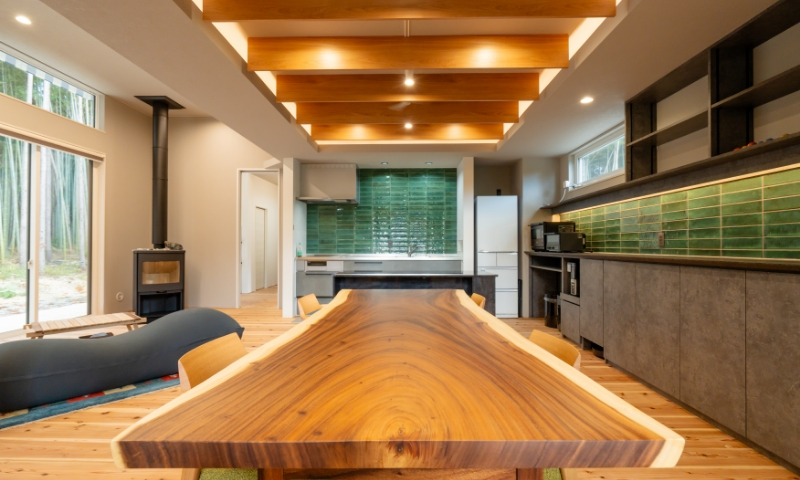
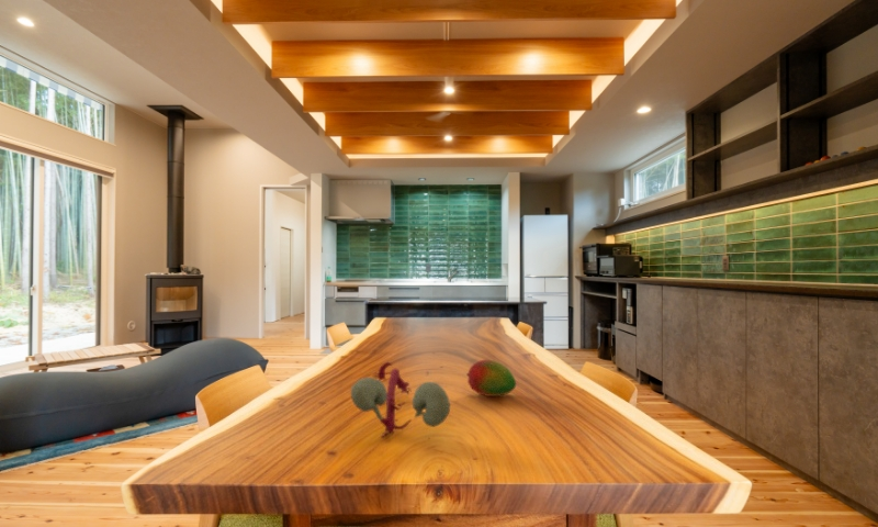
+ plant (399, 388)
+ fruit (491, 378)
